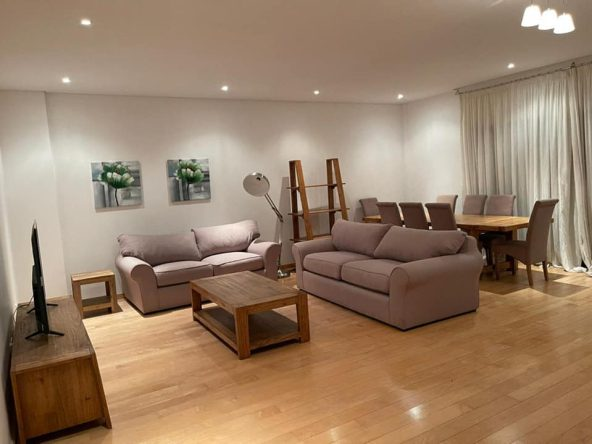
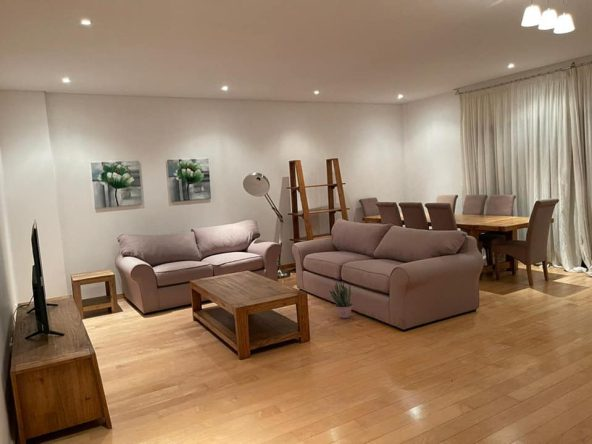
+ potted plant (341, 299)
